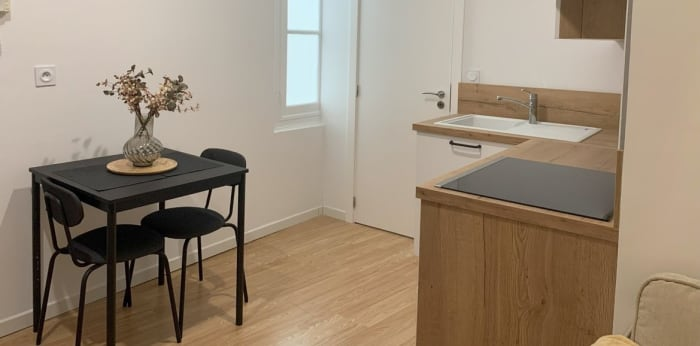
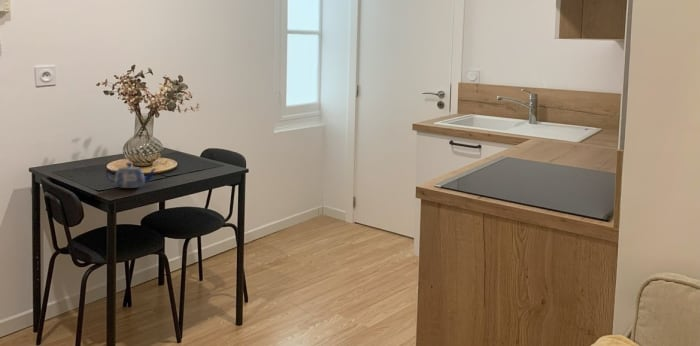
+ teapot (132, 174)
